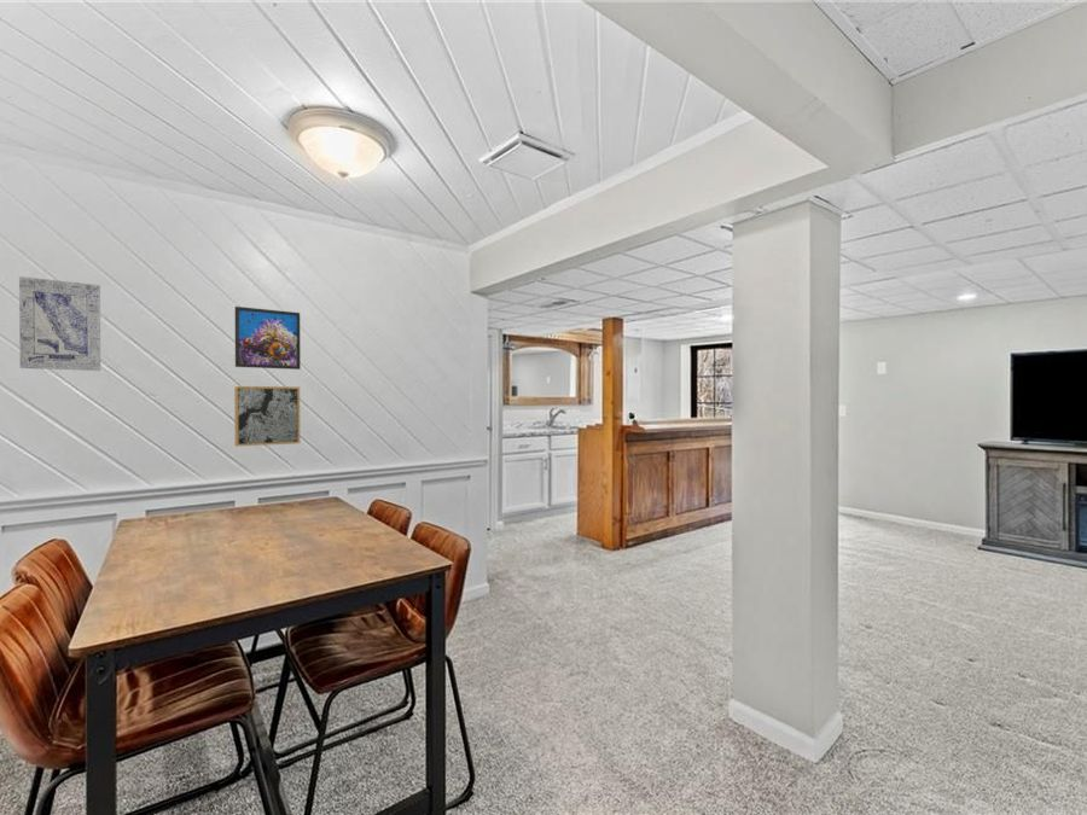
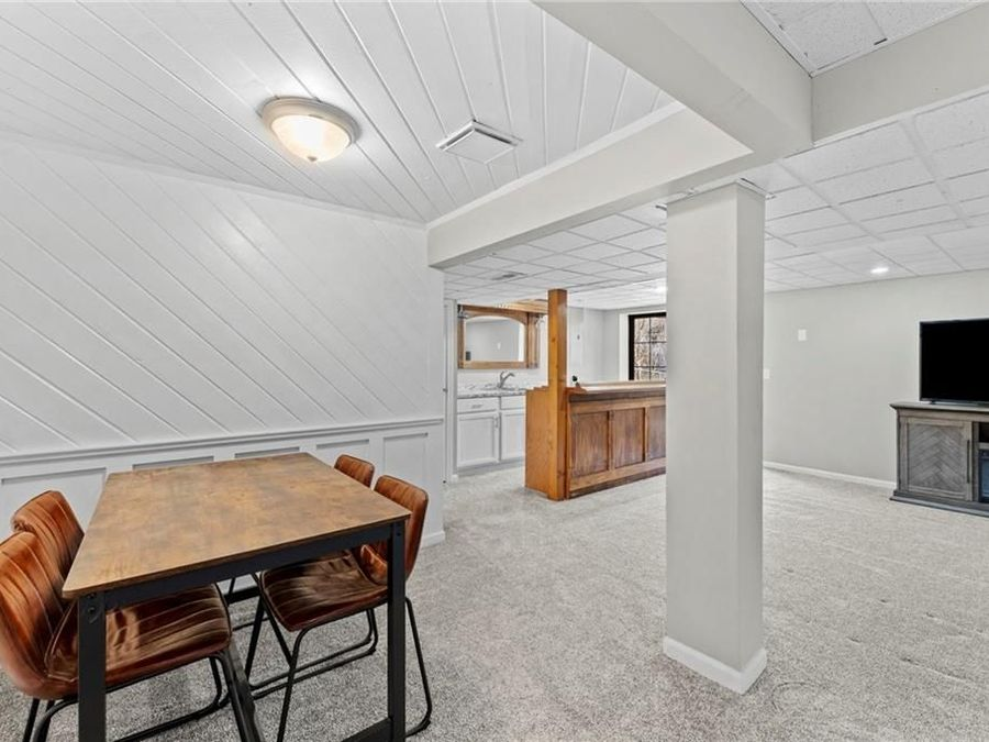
- wall art (62, 325)
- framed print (268, 338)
- wall art (268, 415)
